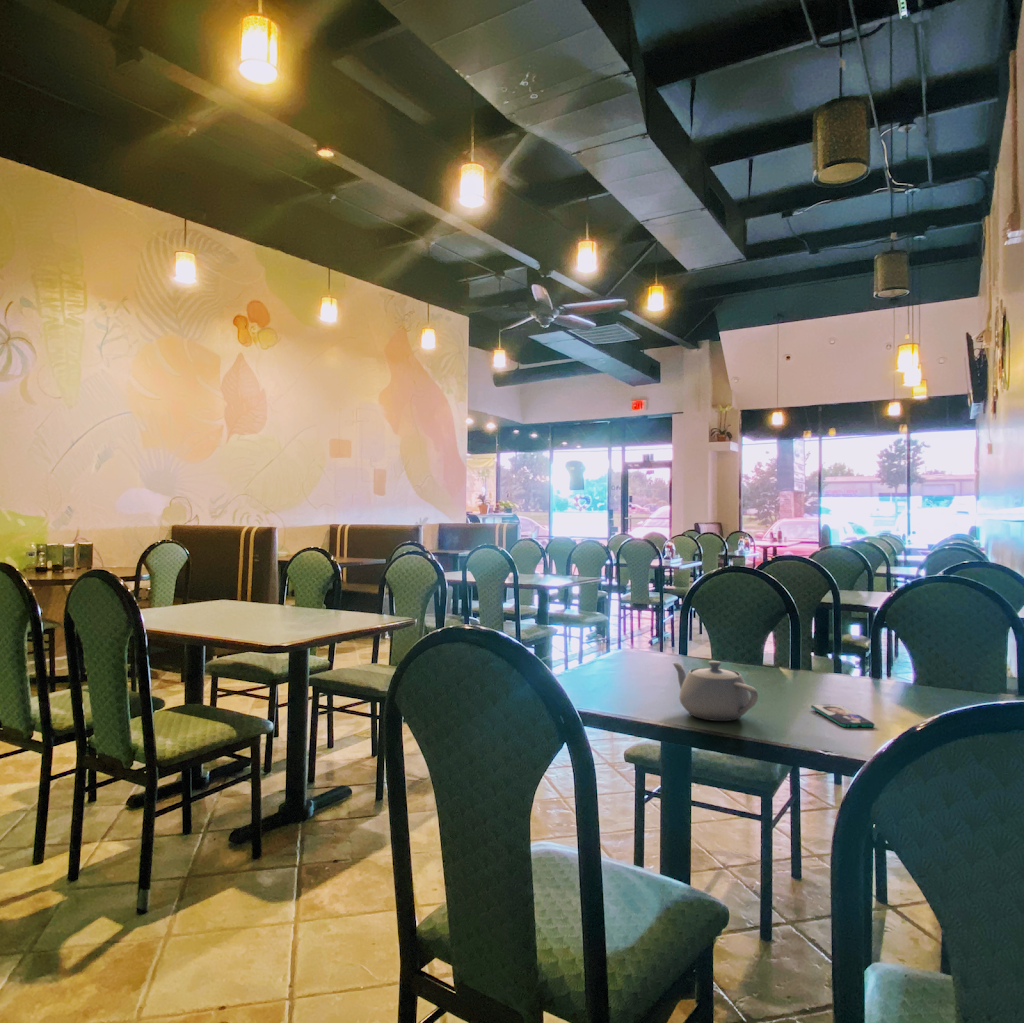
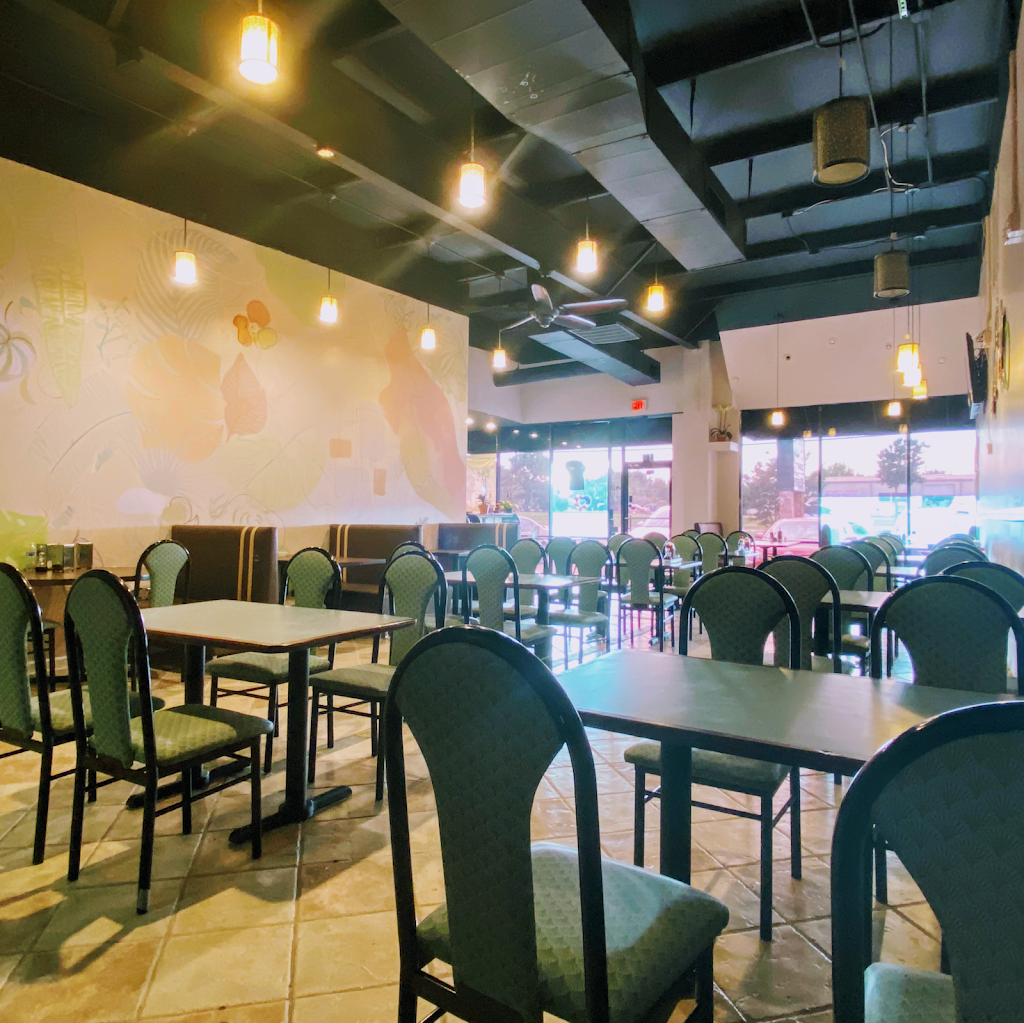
- smartphone (841, 715)
- teapot (711, 687)
